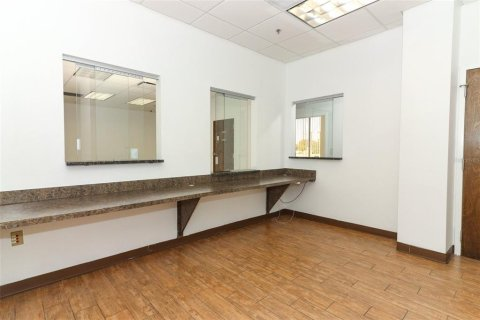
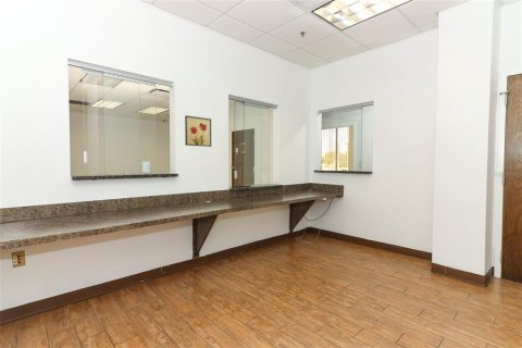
+ wall art (198, 132)
